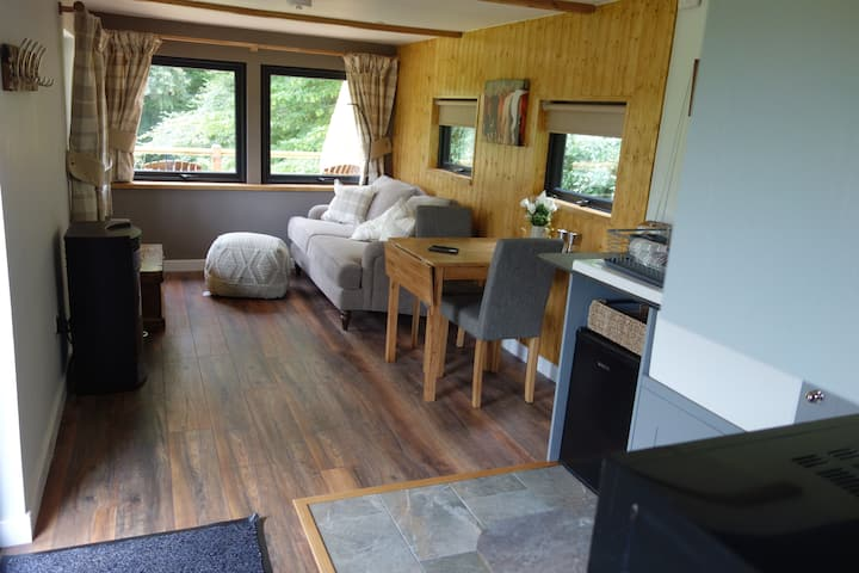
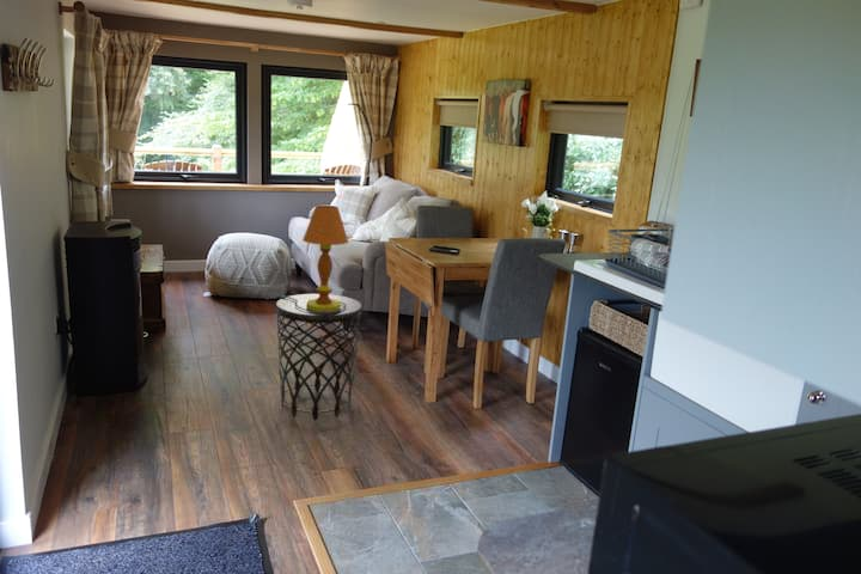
+ side table (319, 353)
+ table lamp (318, 259)
